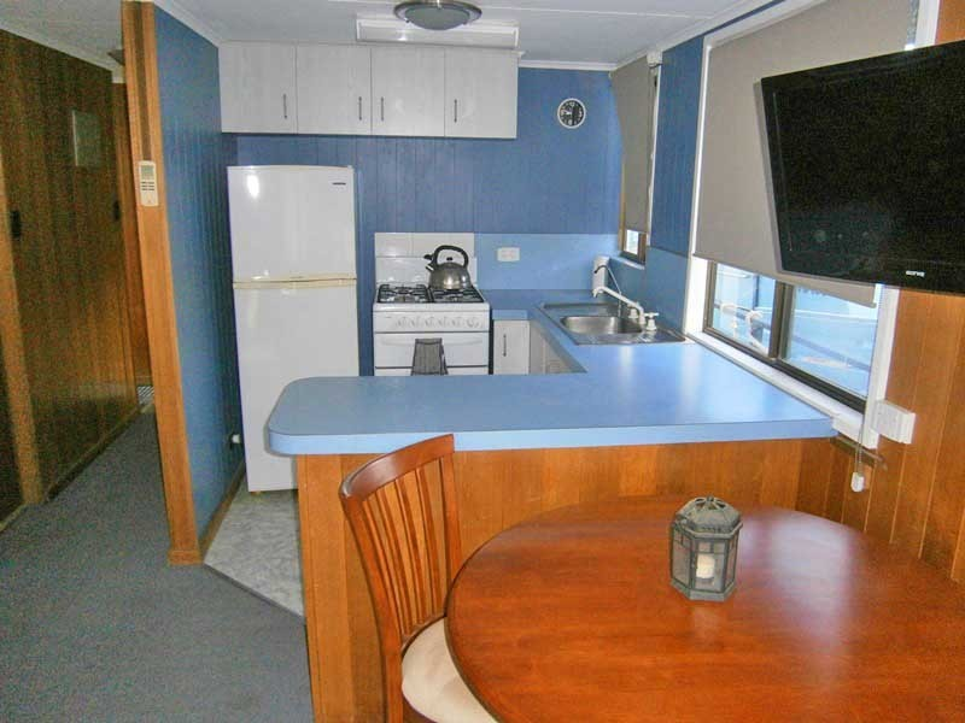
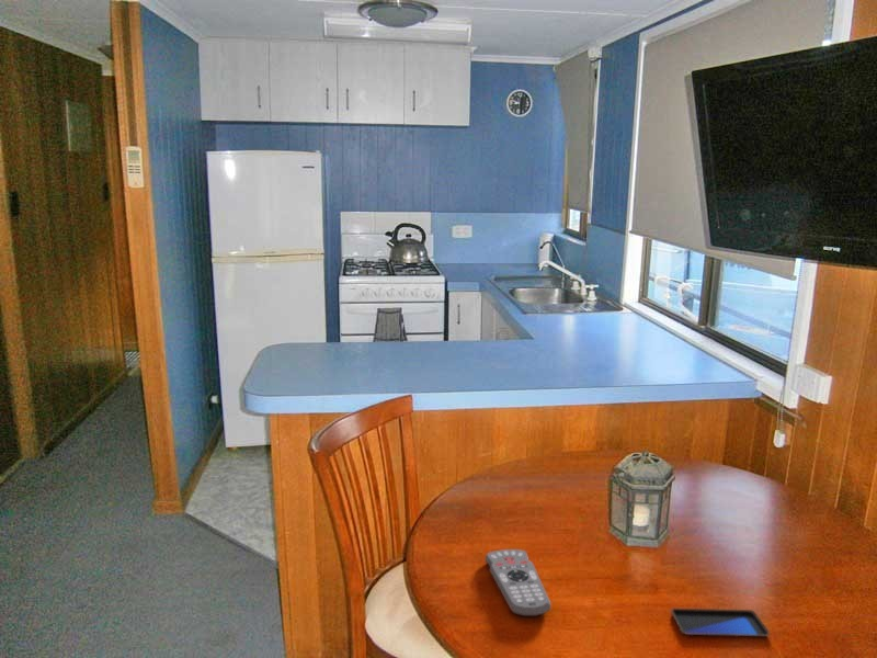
+ smartphone (718, 622)
+ remote control (517, 581)
